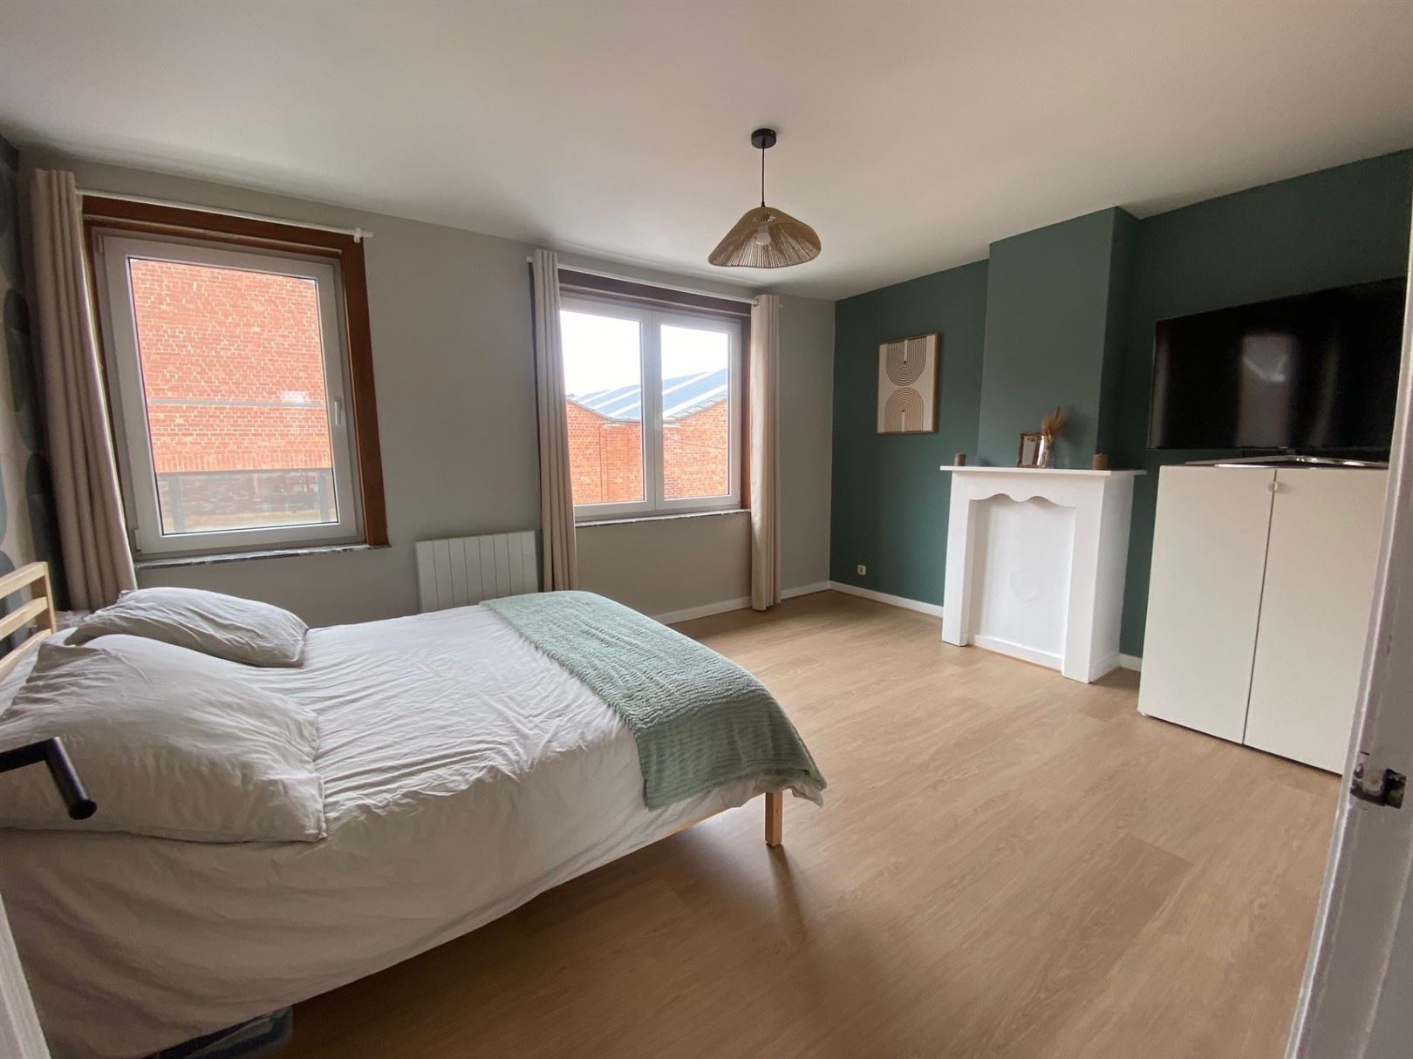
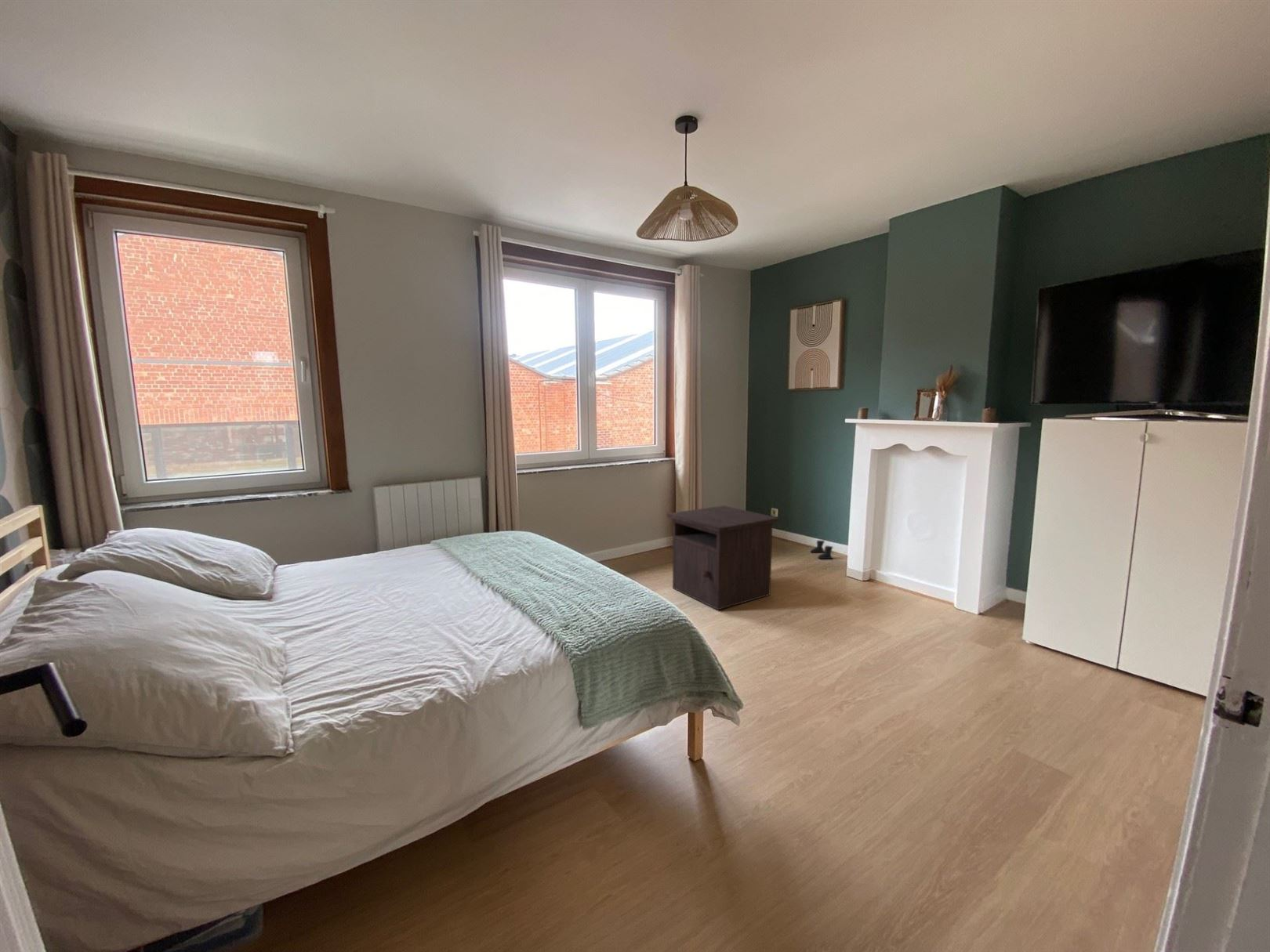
+ nightstand (720, 554)
+ boots (822, 548)
